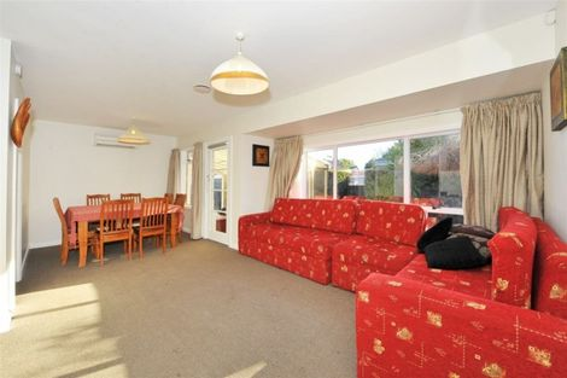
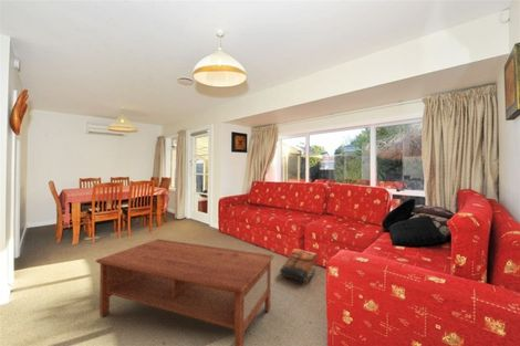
+ backpack (302, 262)
+ coffee table (187, 284)
